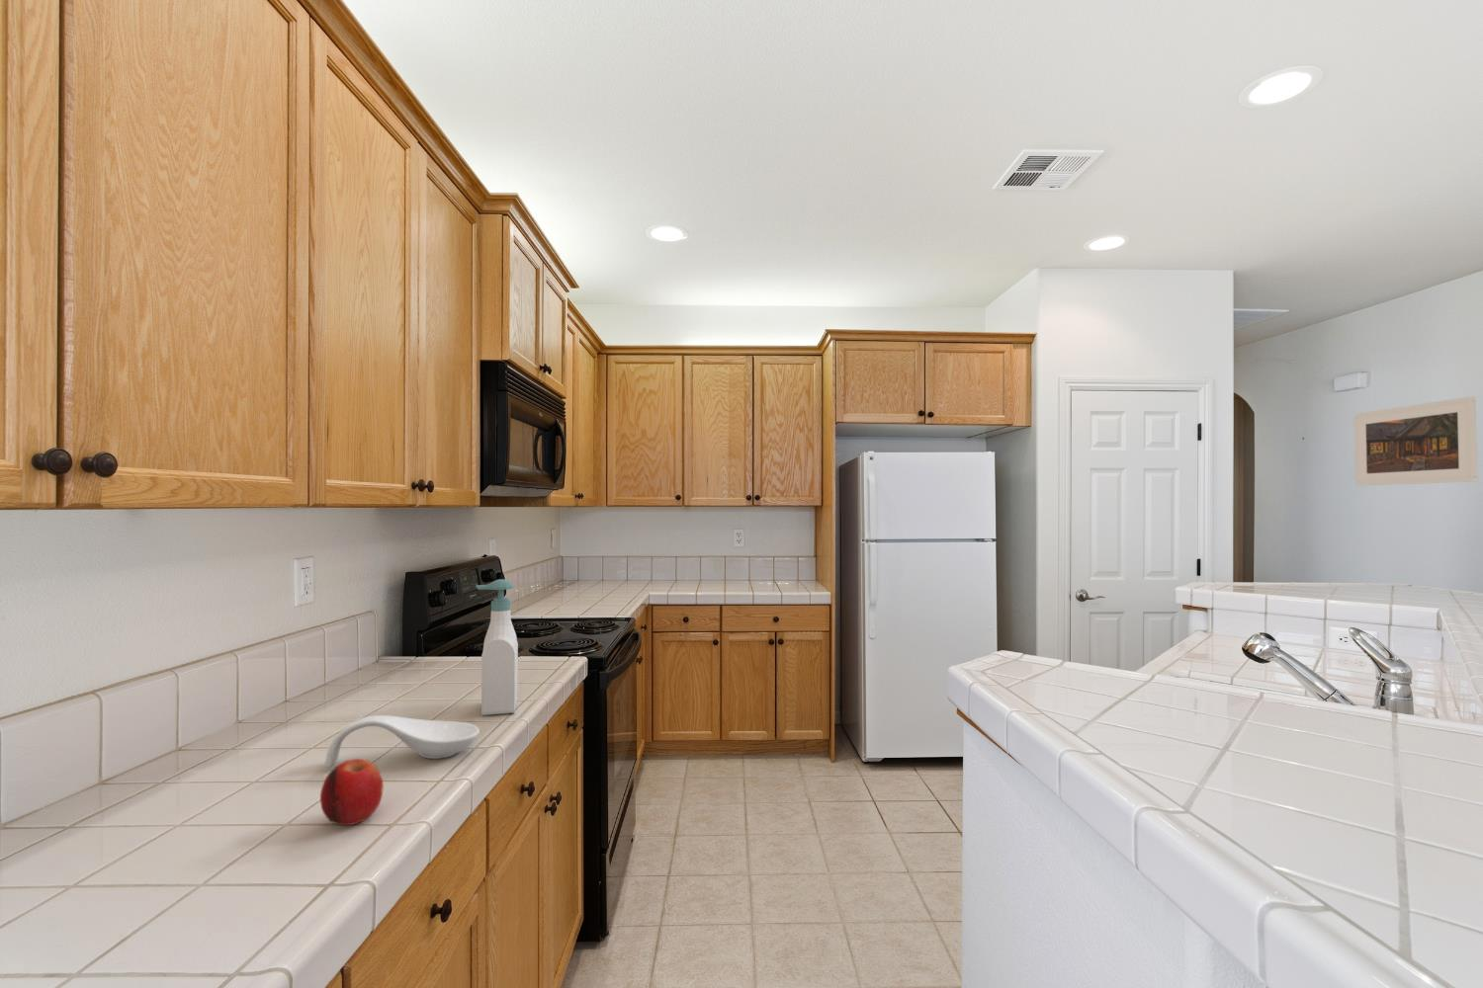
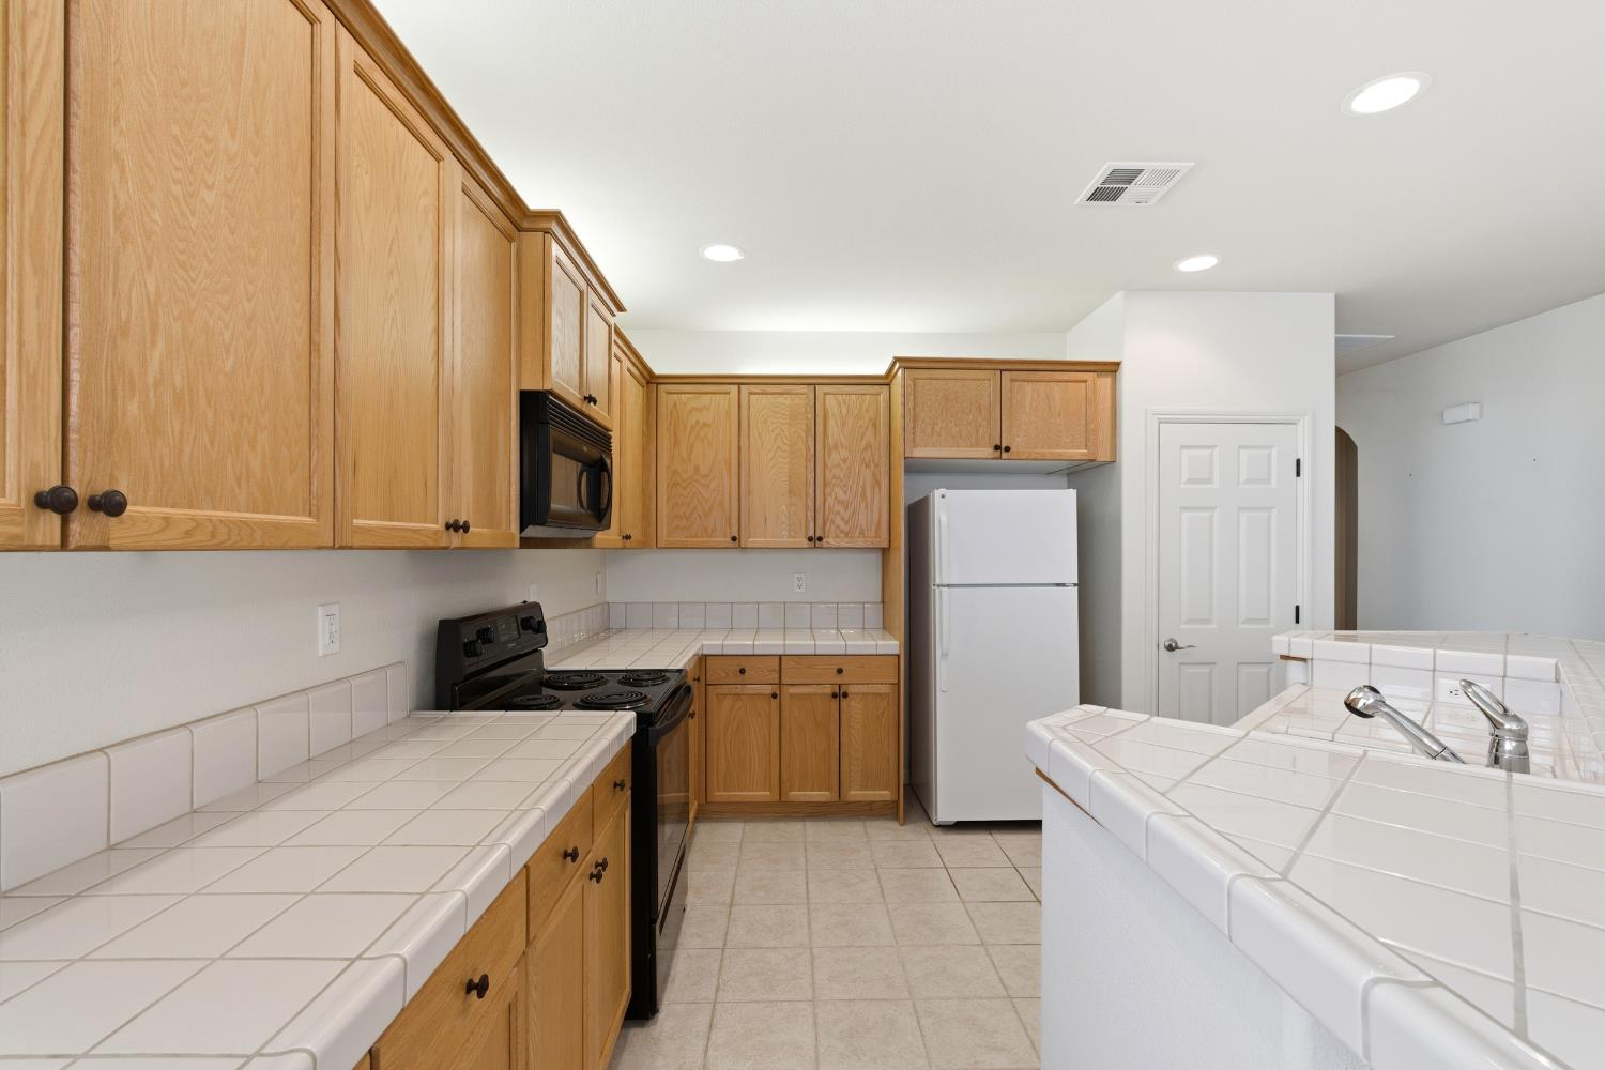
- fruit (352, 791)
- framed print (1410, 444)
- soap bottle (495, 643)
- spoon rest (405, 735)
